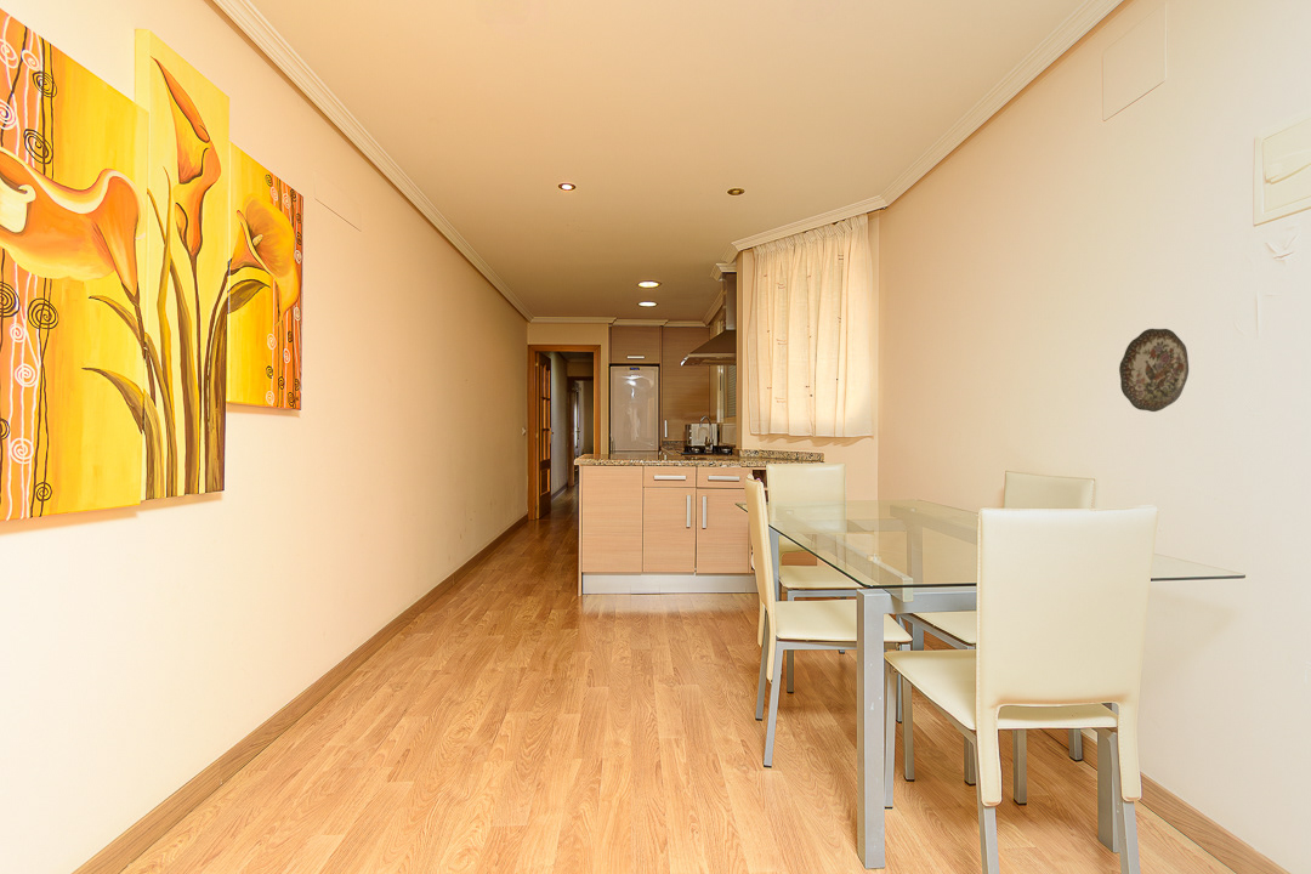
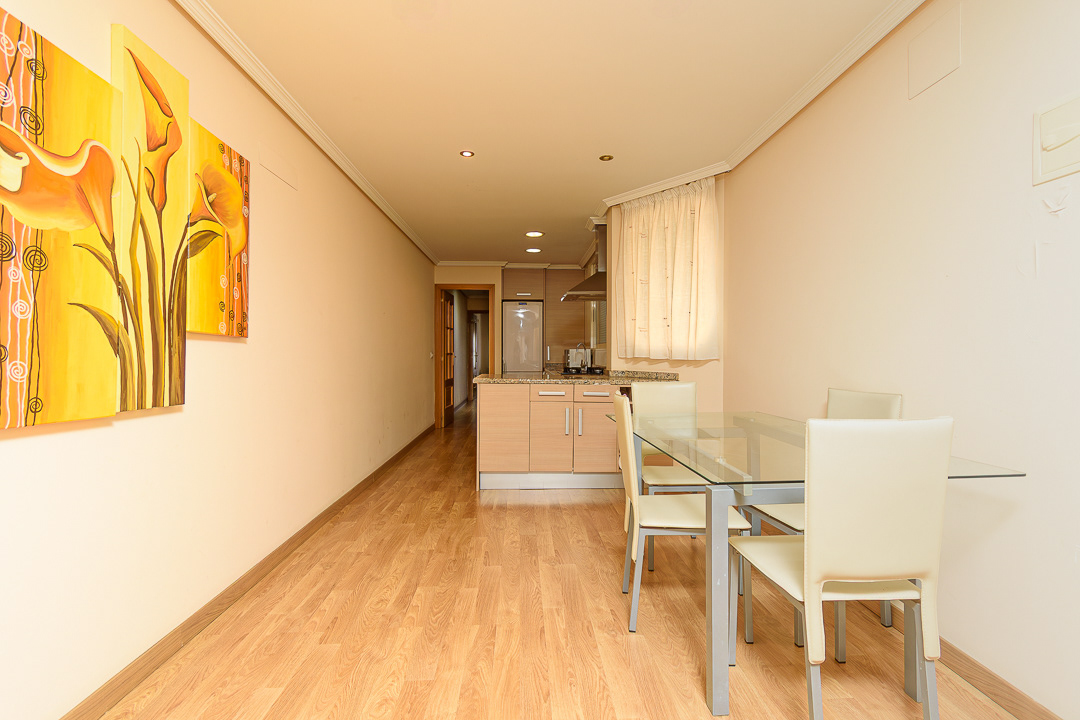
- decorative plate (1154, 369)
